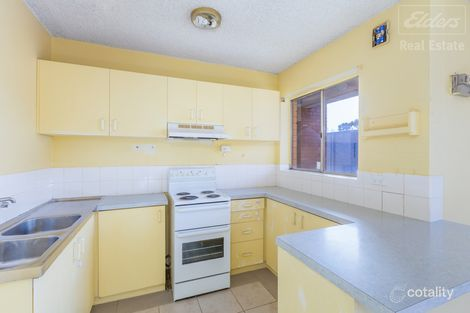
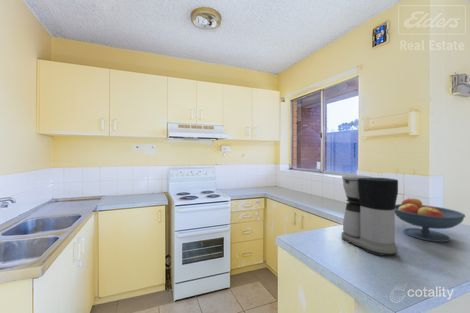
+ coffee maker (370, 210)
+ fruit bowl (425, 218)
